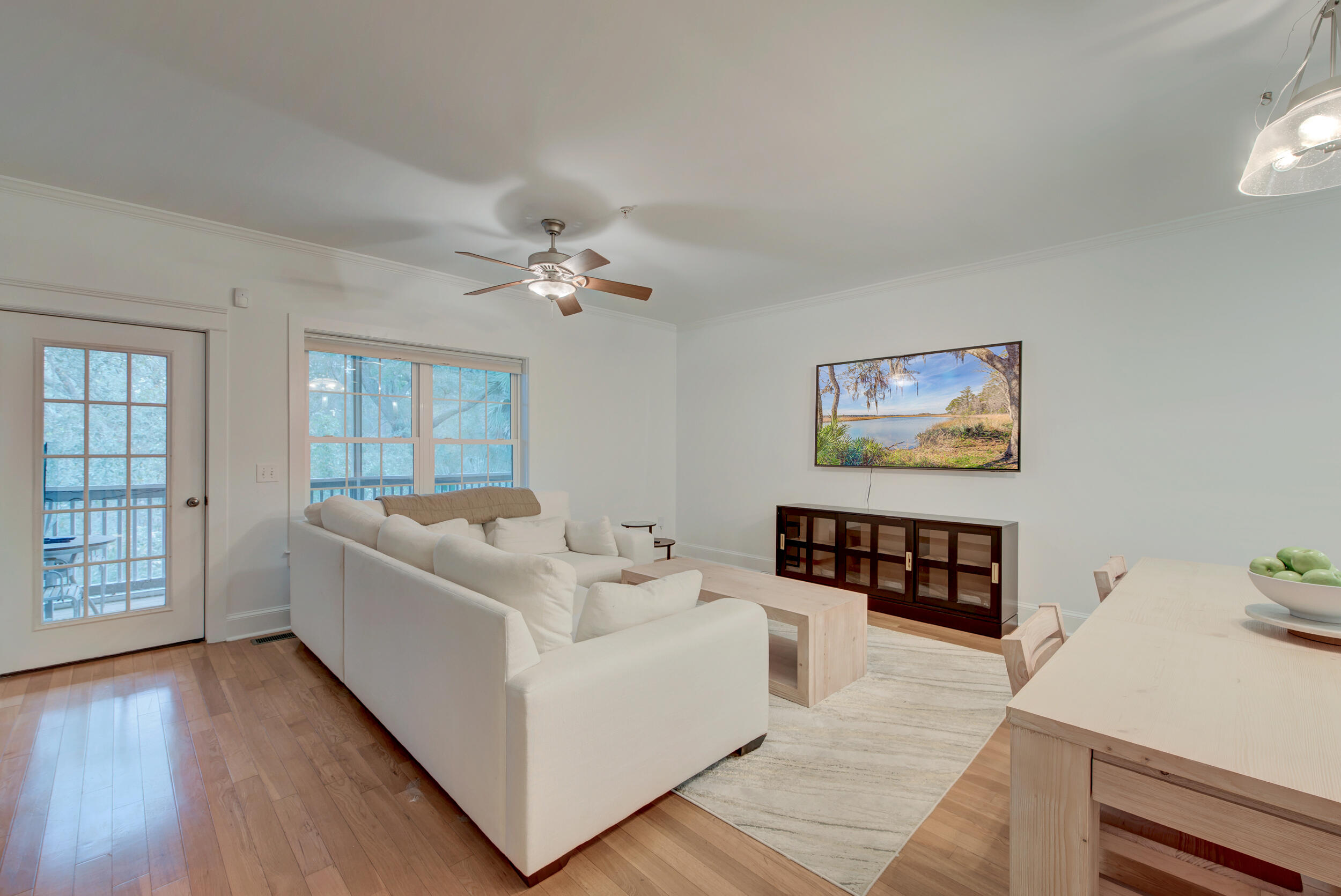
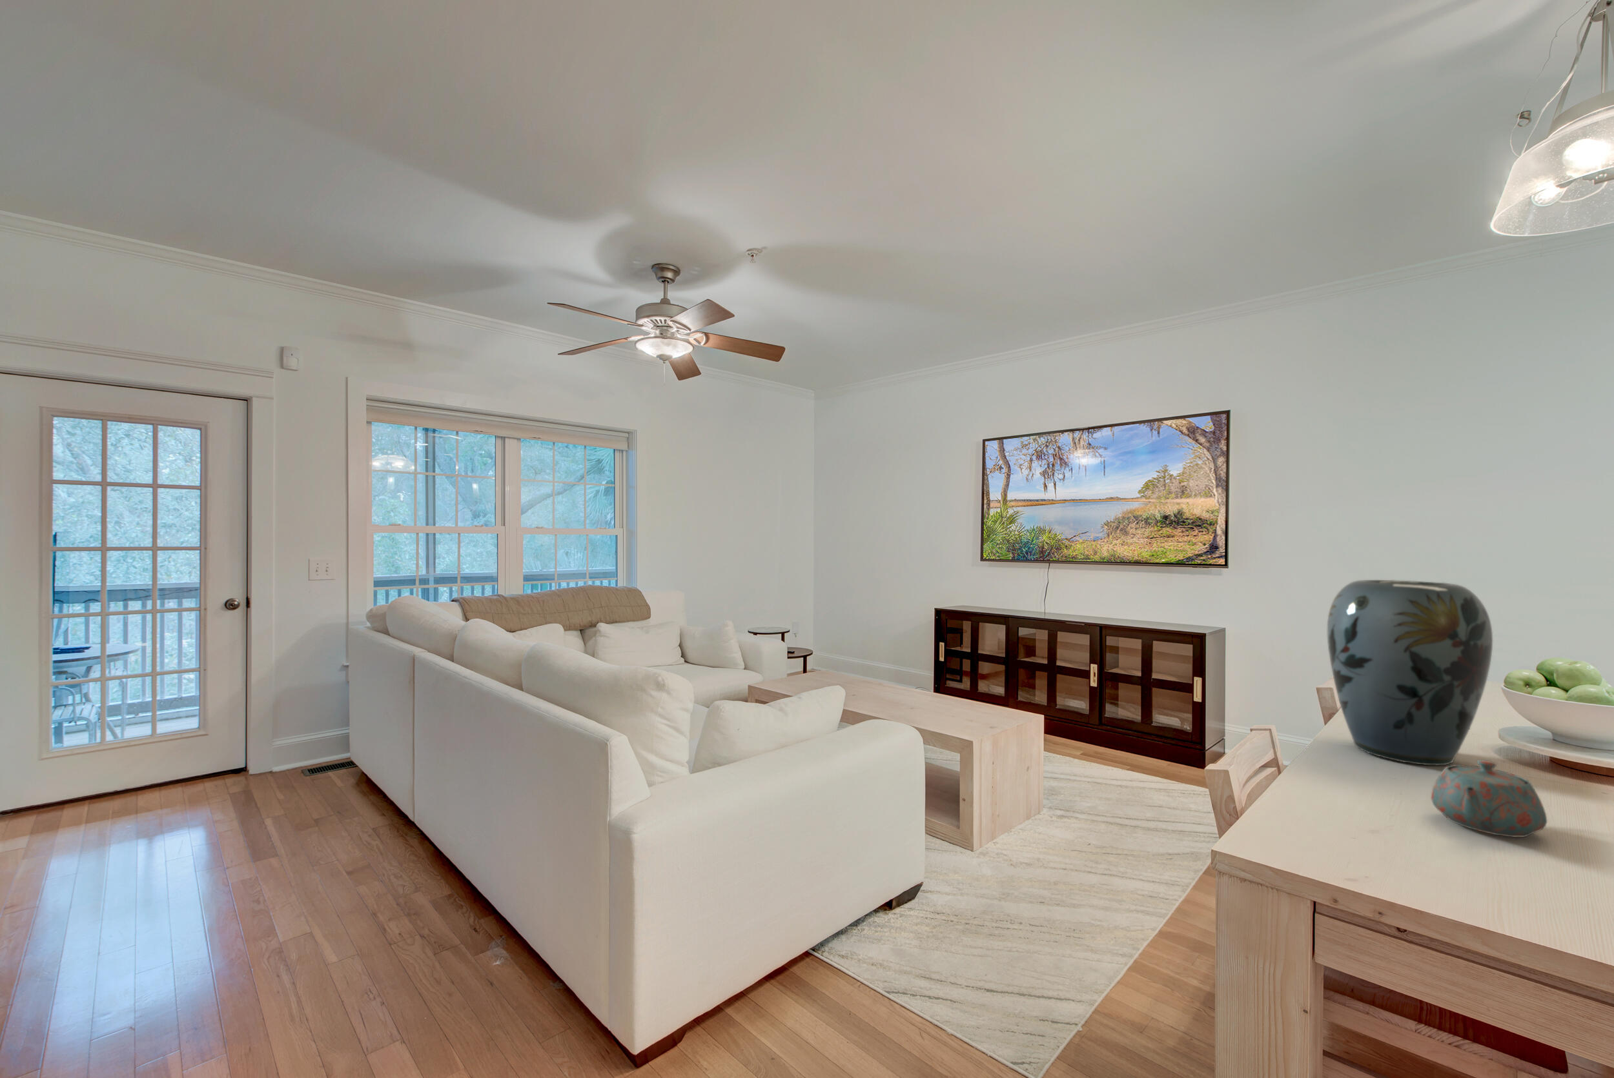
+ teapot (1485, 794)
+ vase (1405, 668)
